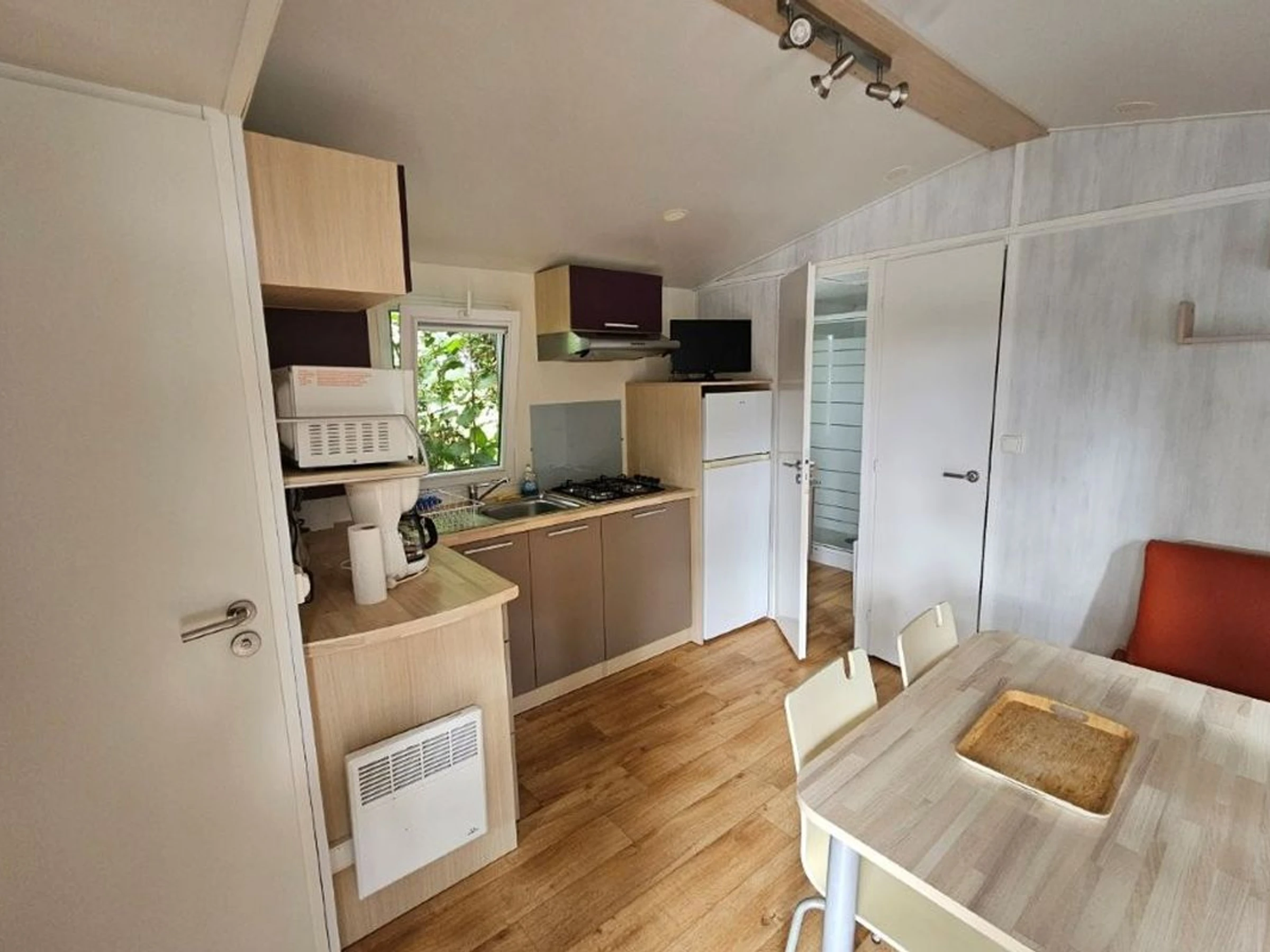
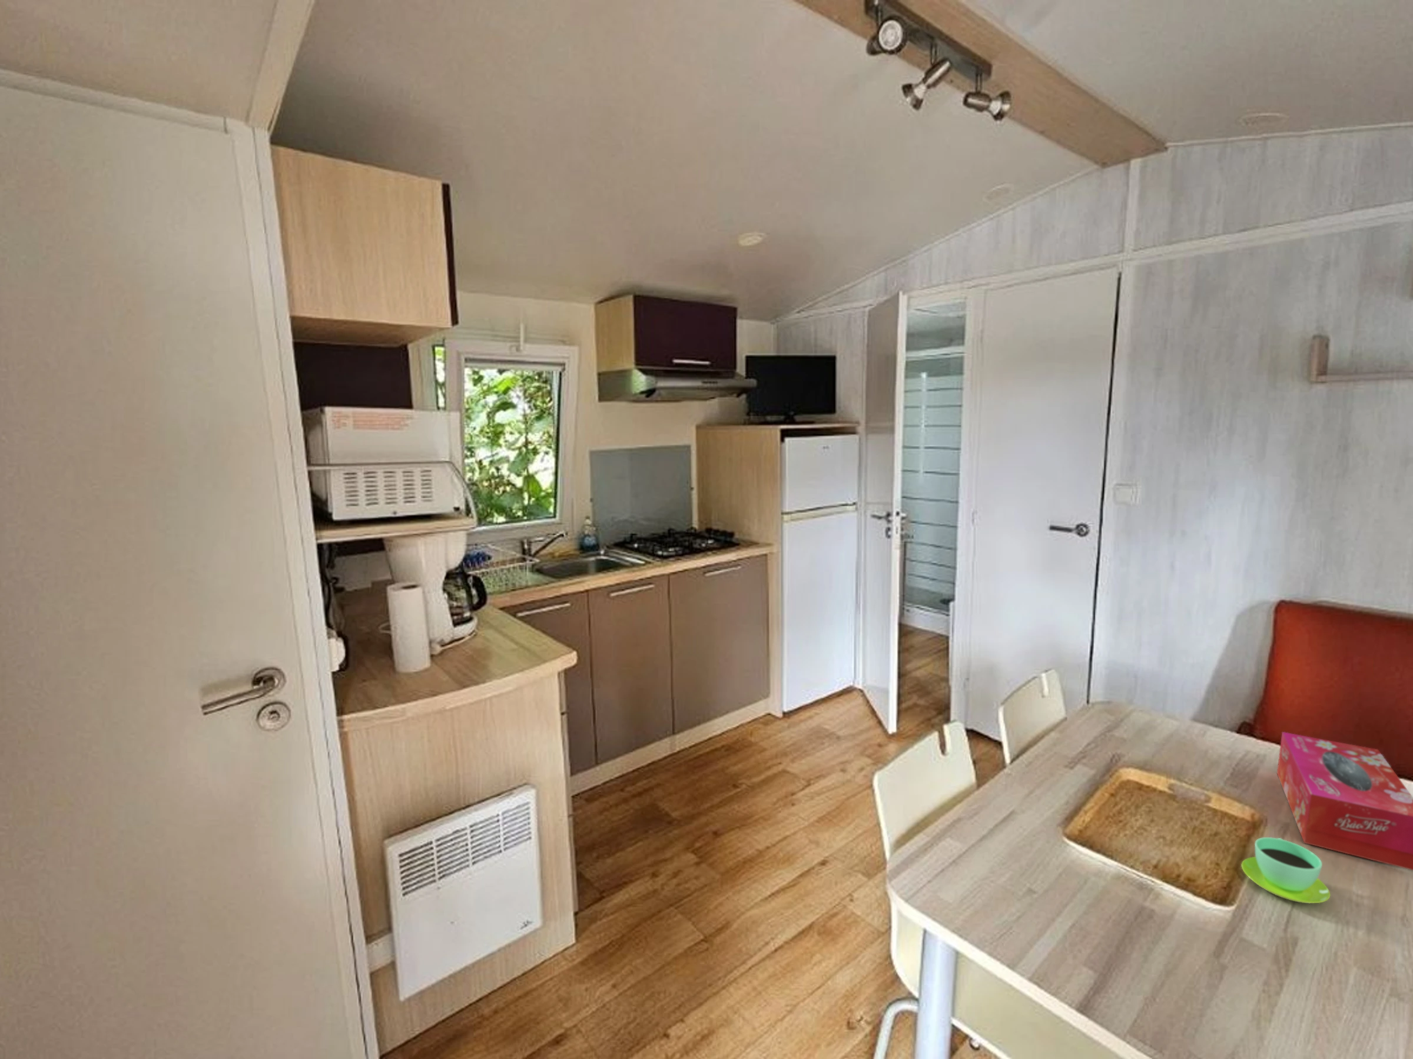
+ cup (1286, 869)
+ tissue box (1343, 793)
